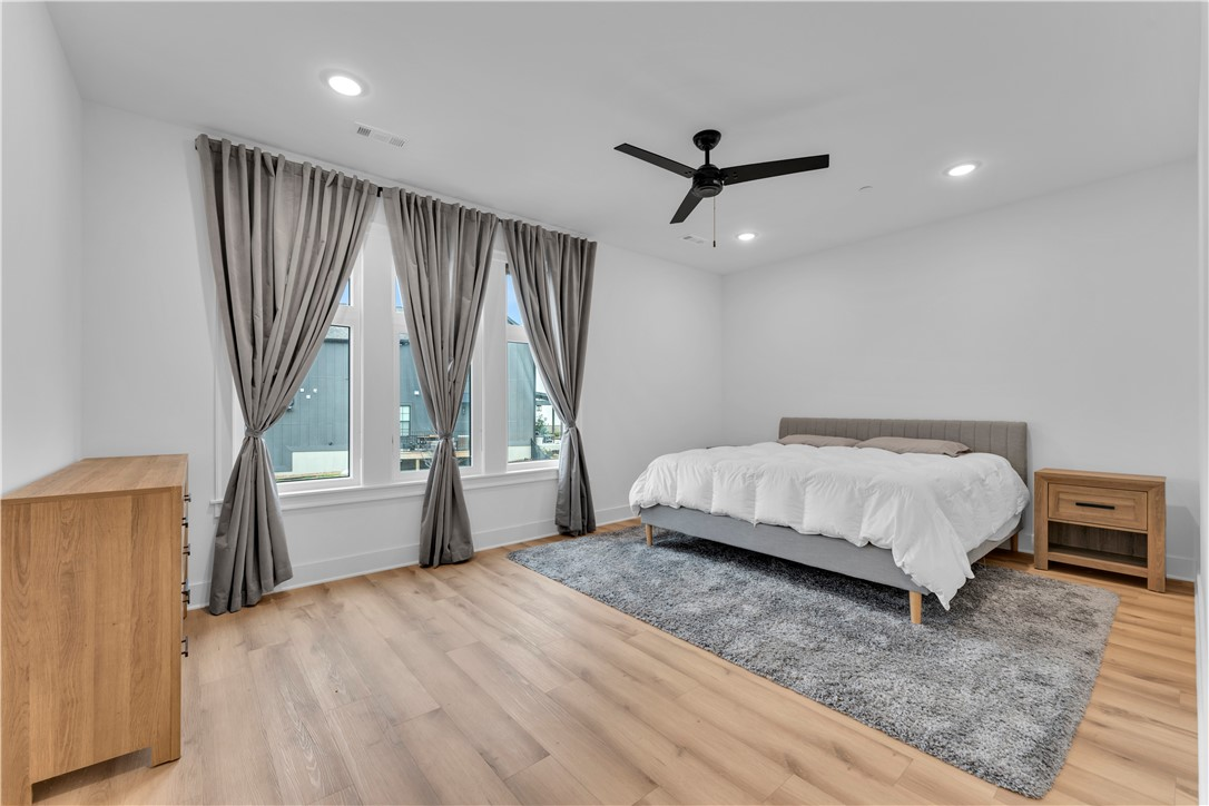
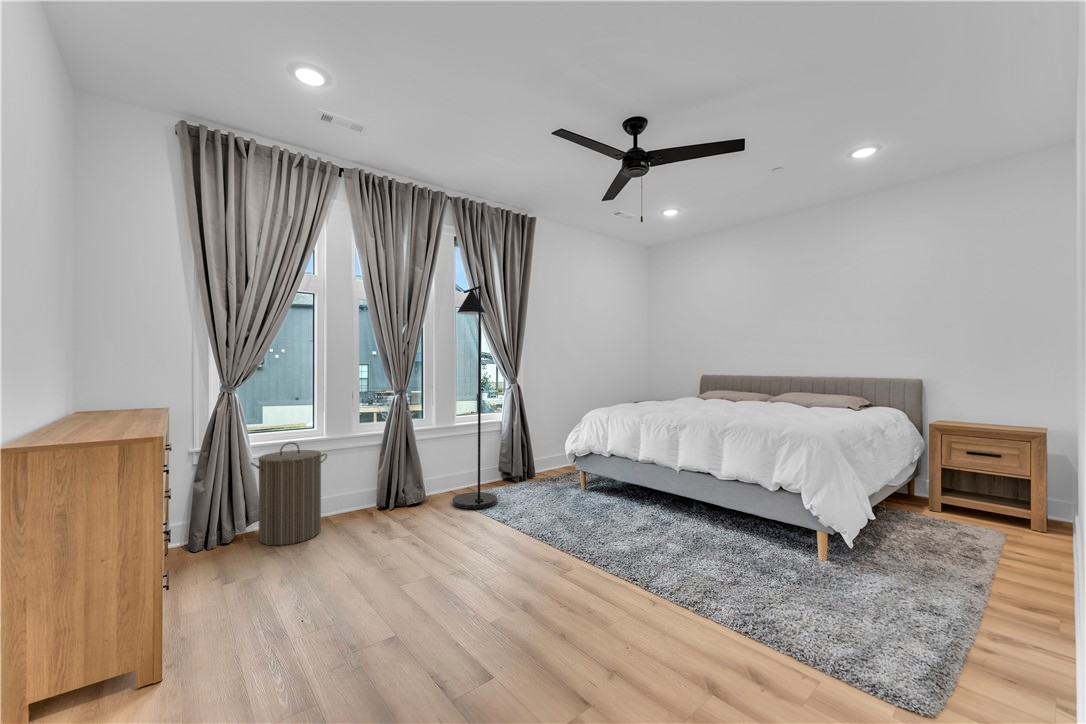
+ floor lamp (478, 394)
+ laundry hamper (290, 488)
